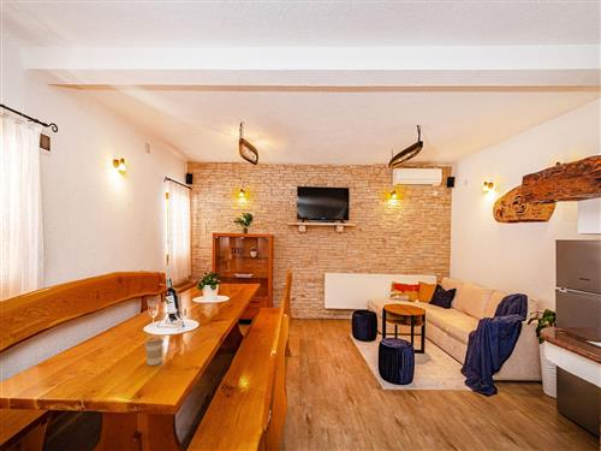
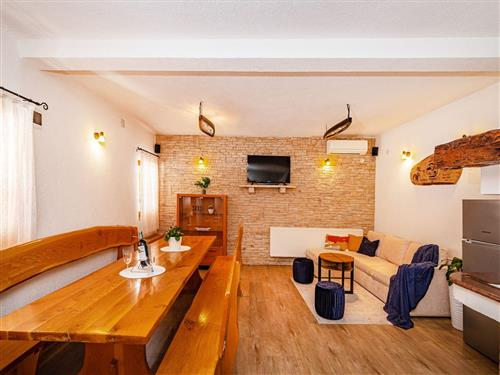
- coffee cup (154, 350)
